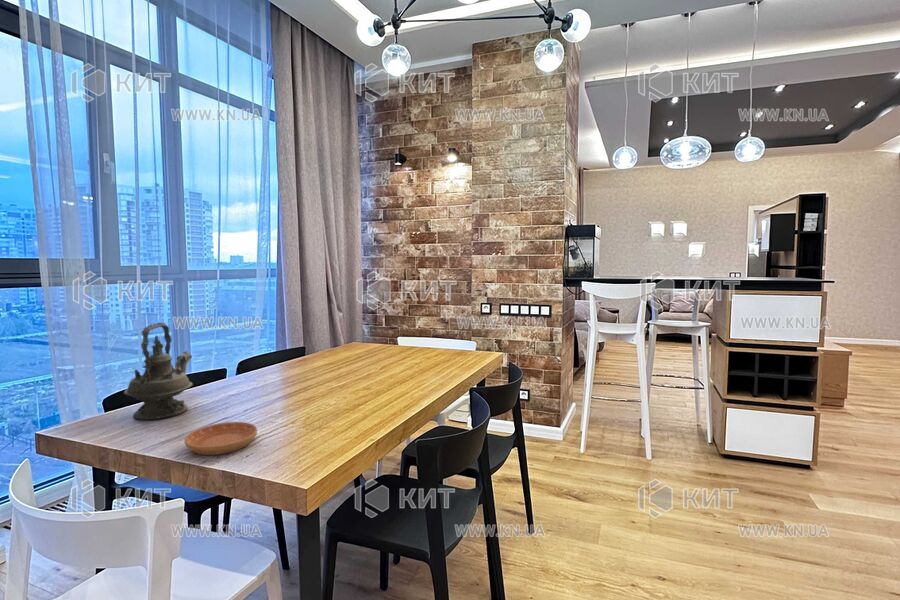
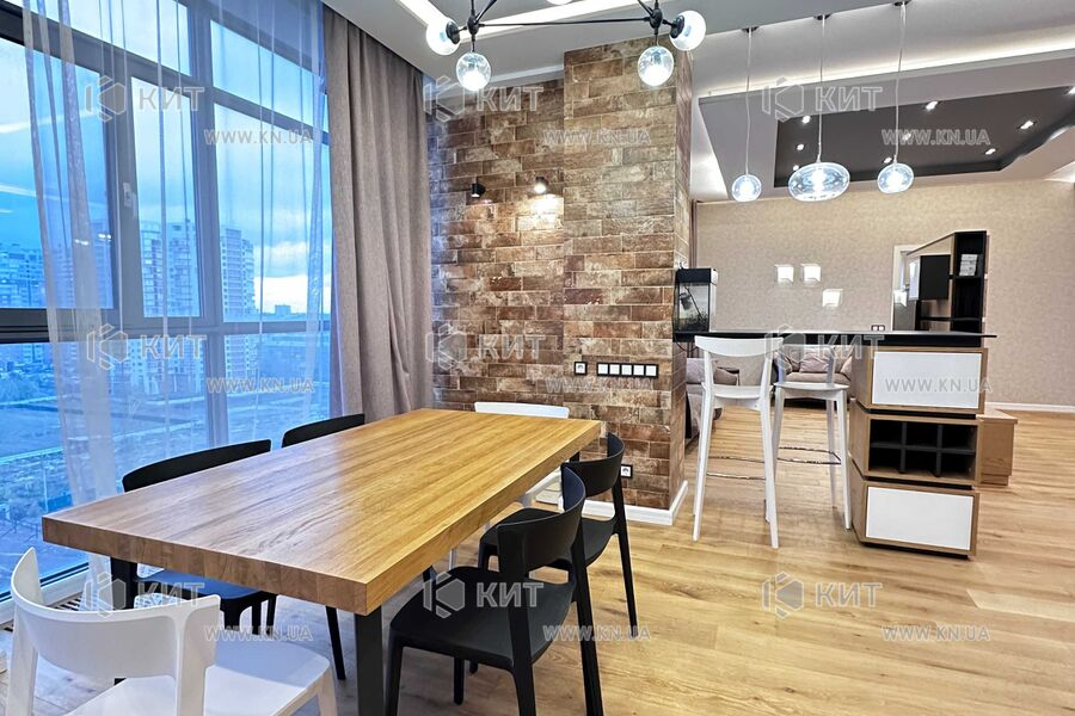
- teapot (168, 364)
- saucer (222, 438)
